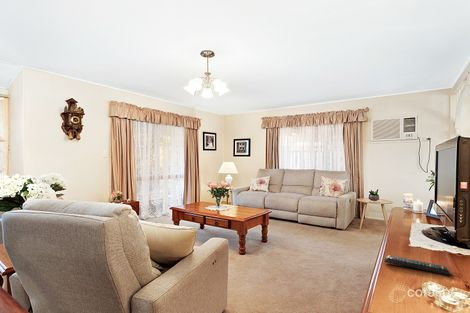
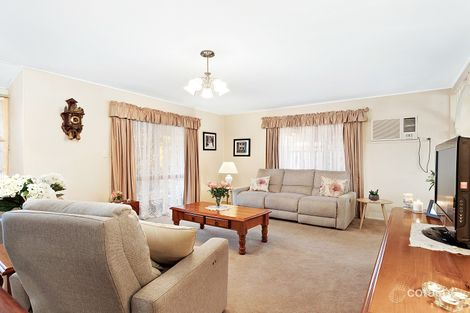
- remote control (415, 264)
